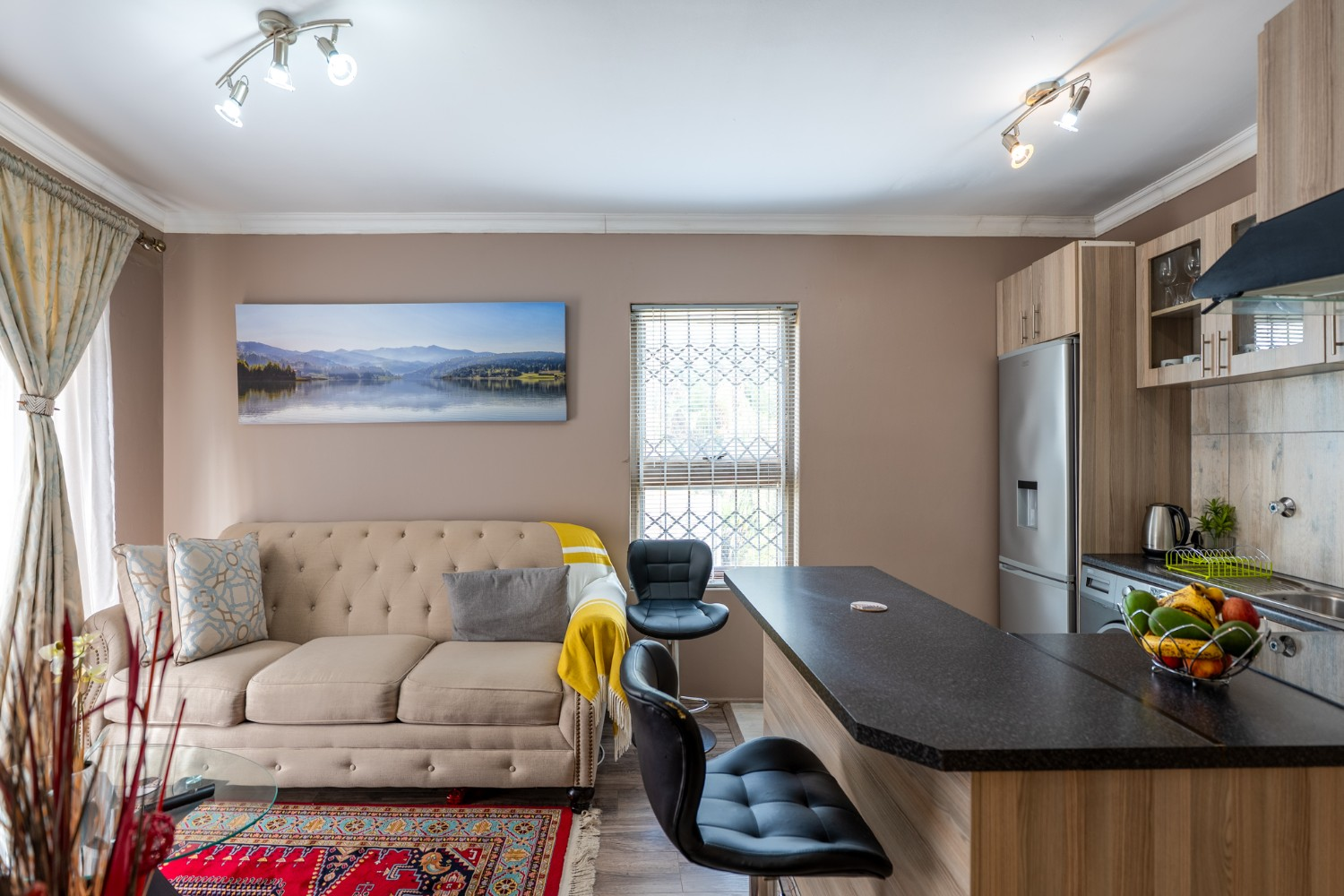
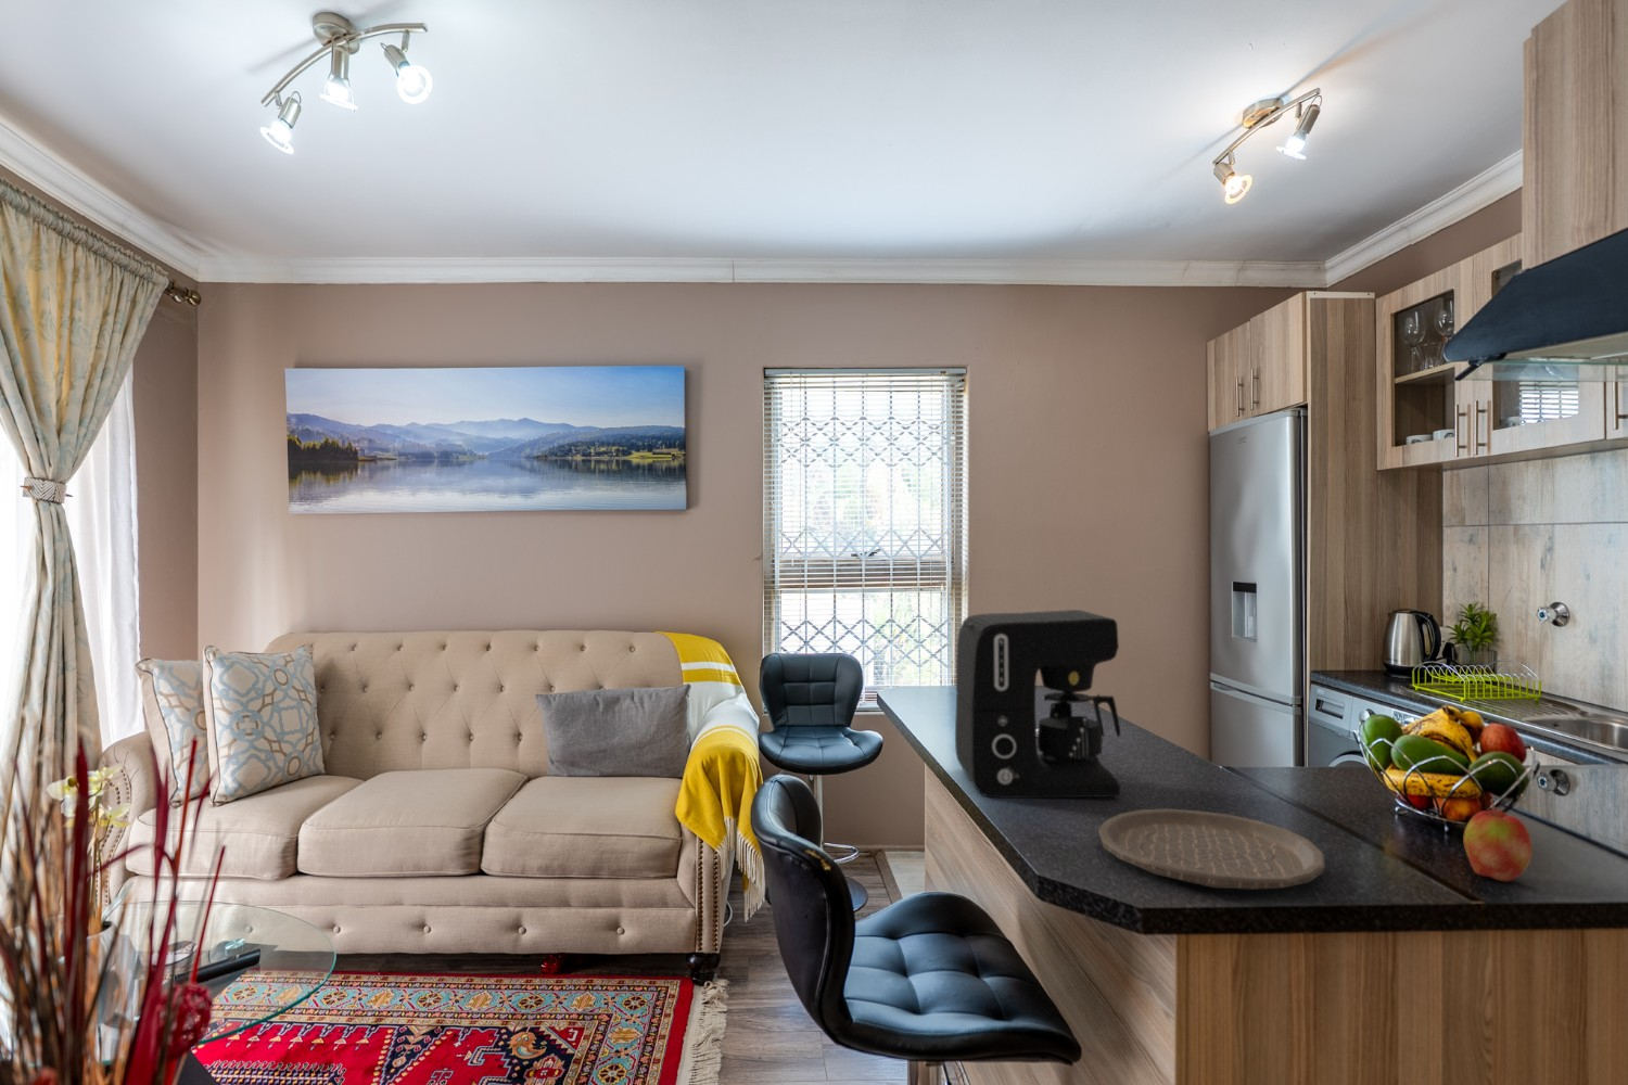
+ plate (1205, 848)
+ apple (1497, 839)
+ coffee maker (1044, 699)
